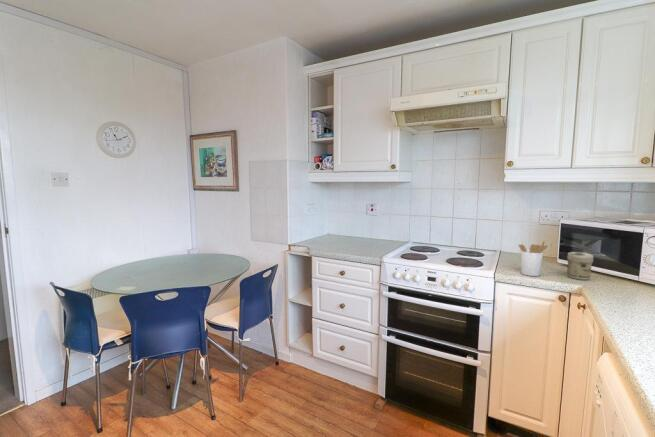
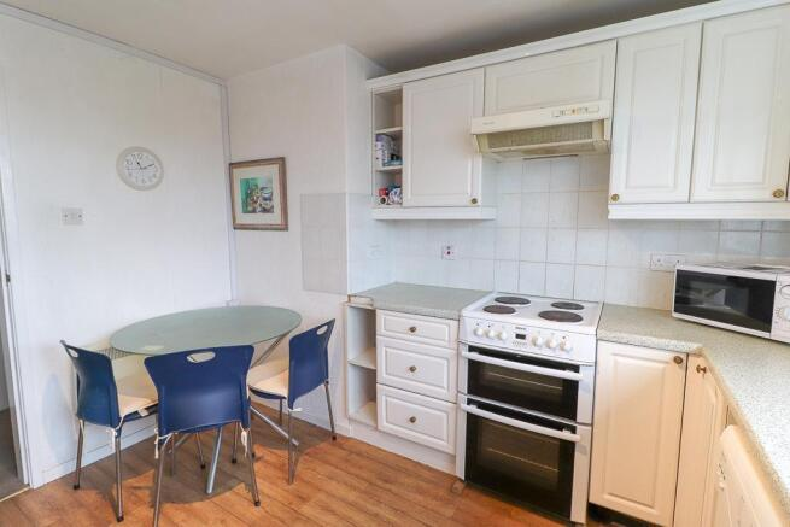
- jar (579, 265)
- utensil holder (533, 258)
